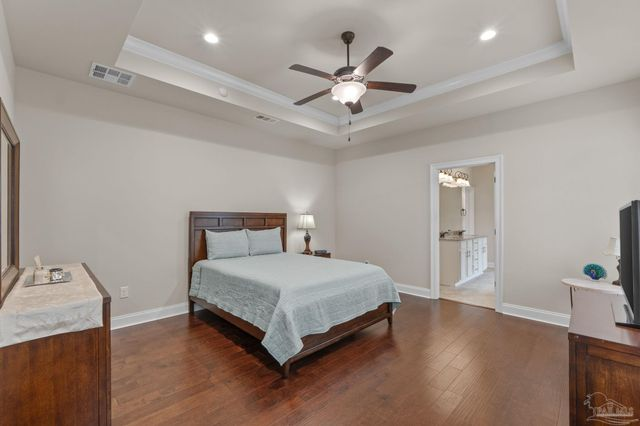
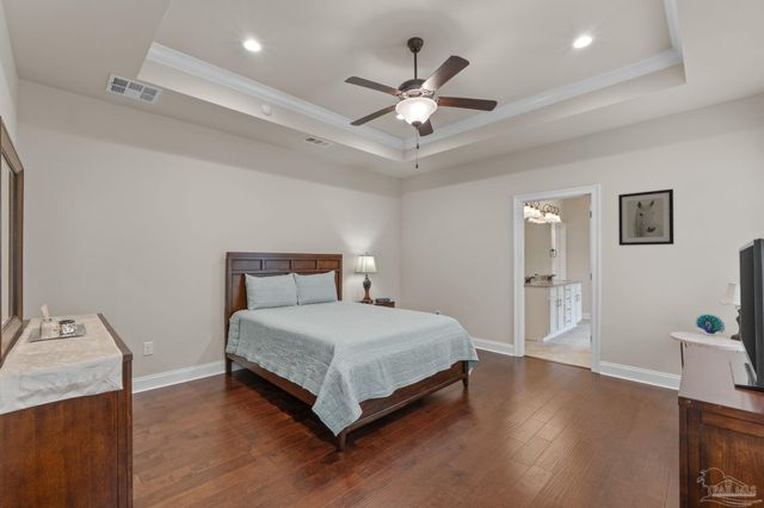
+ wall art (645, 218)
